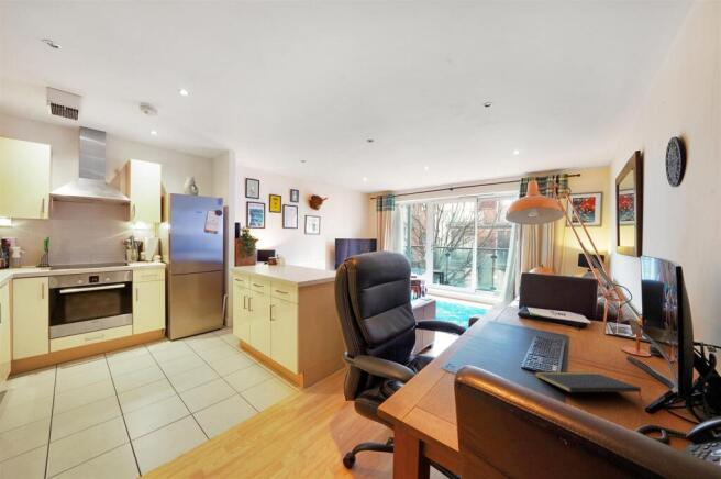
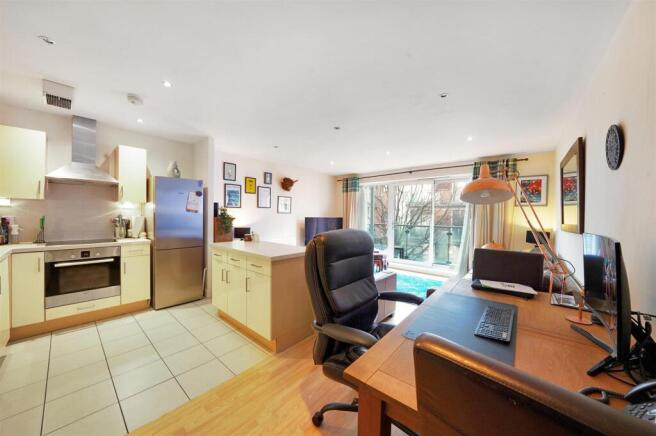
- notepad (583, 380)
